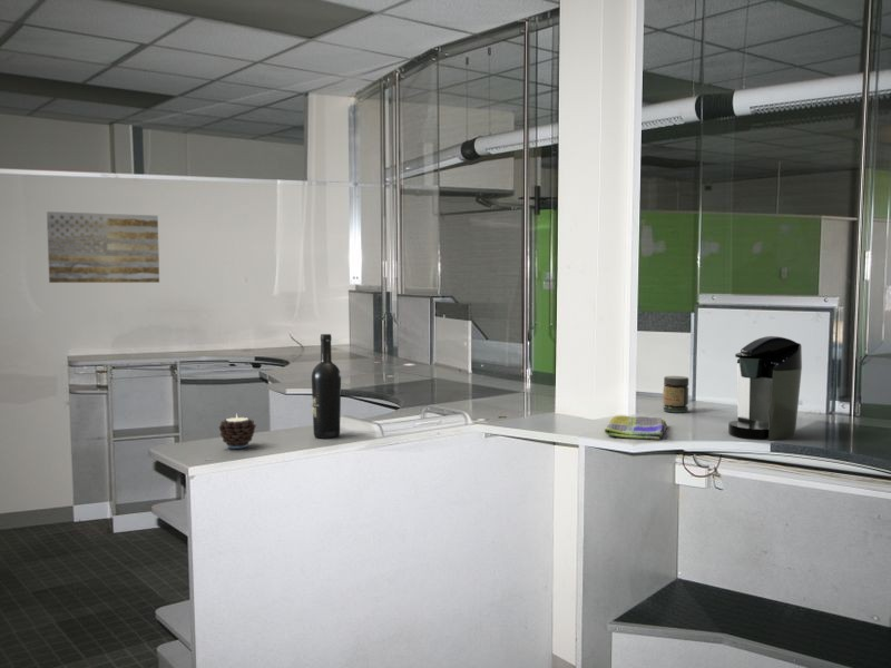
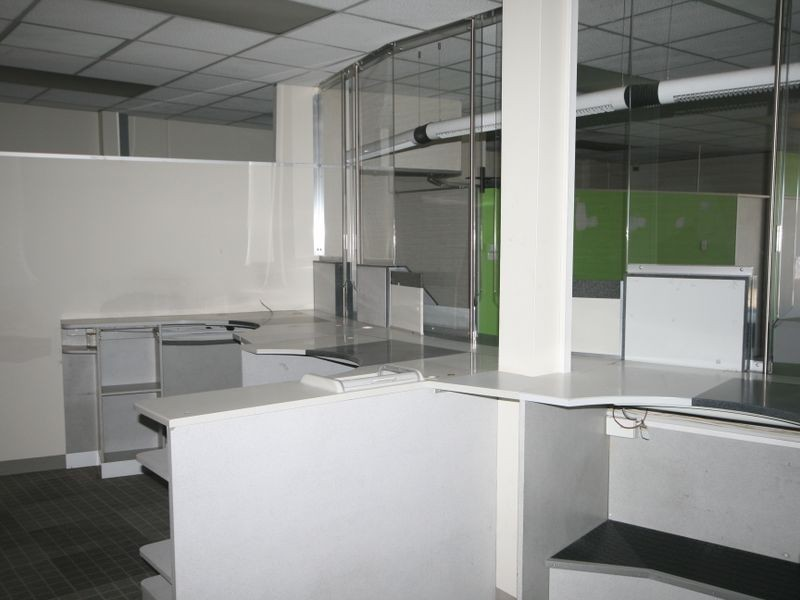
- dish towel (635, 426)
- jar (675, 393)
- candle (237, 430)
- wall art (105, 248)
- wine bottle (326, 385)
- coffee maker (756, 383)
